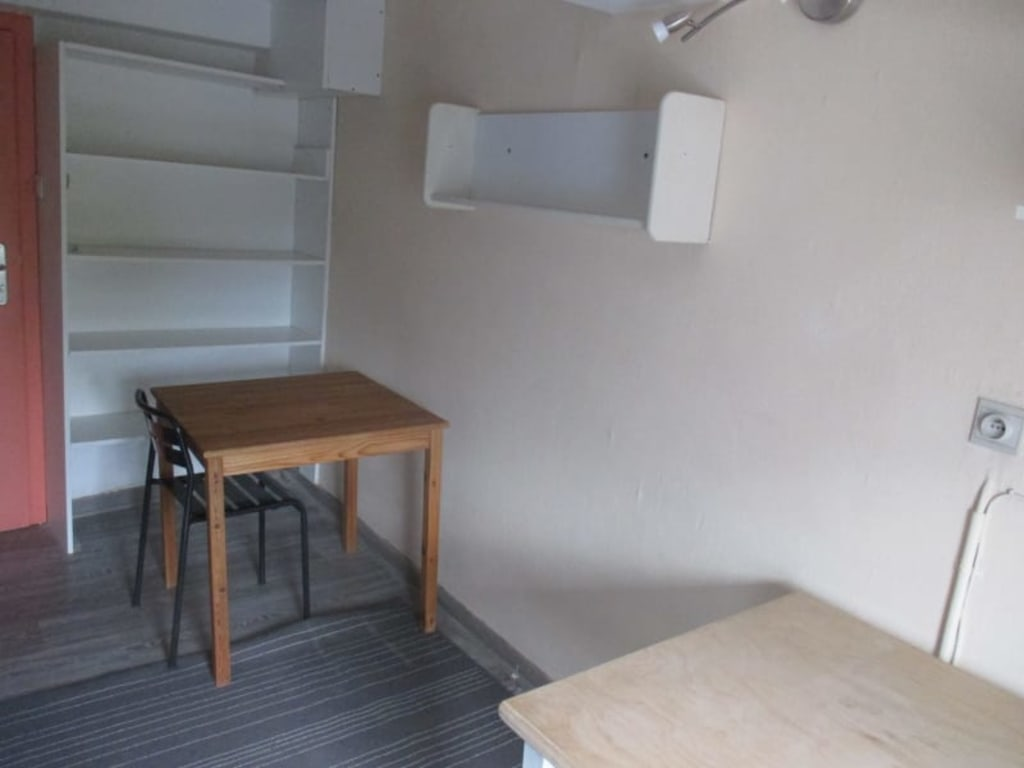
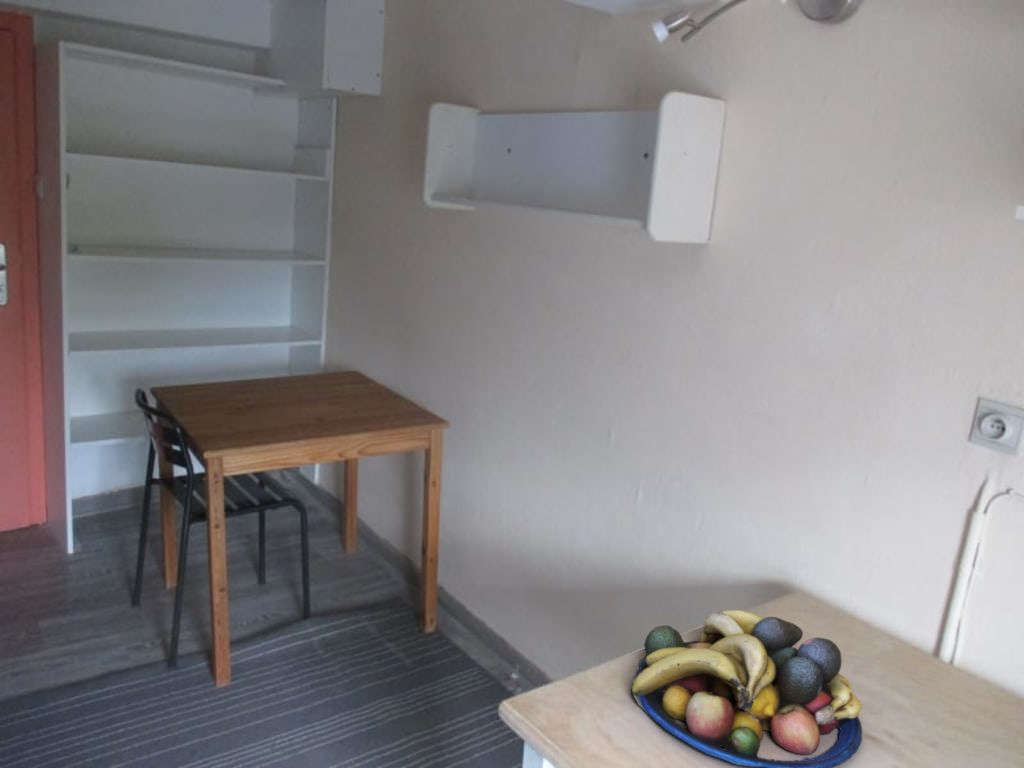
+ fruit bowl (749, 667)
